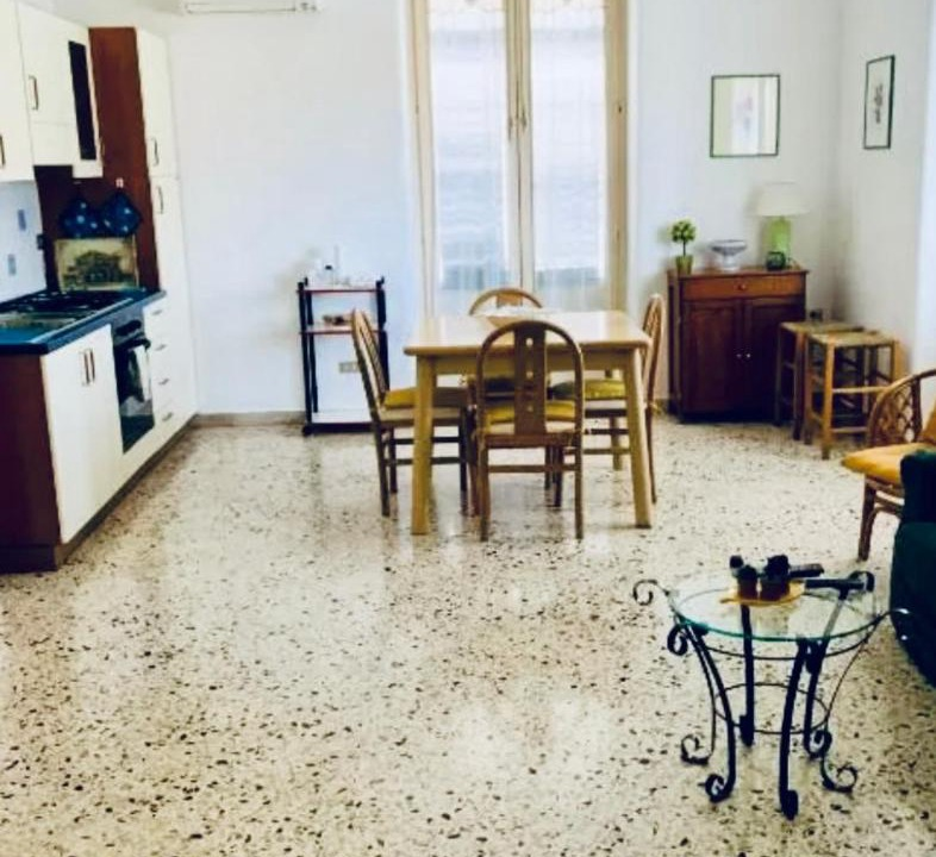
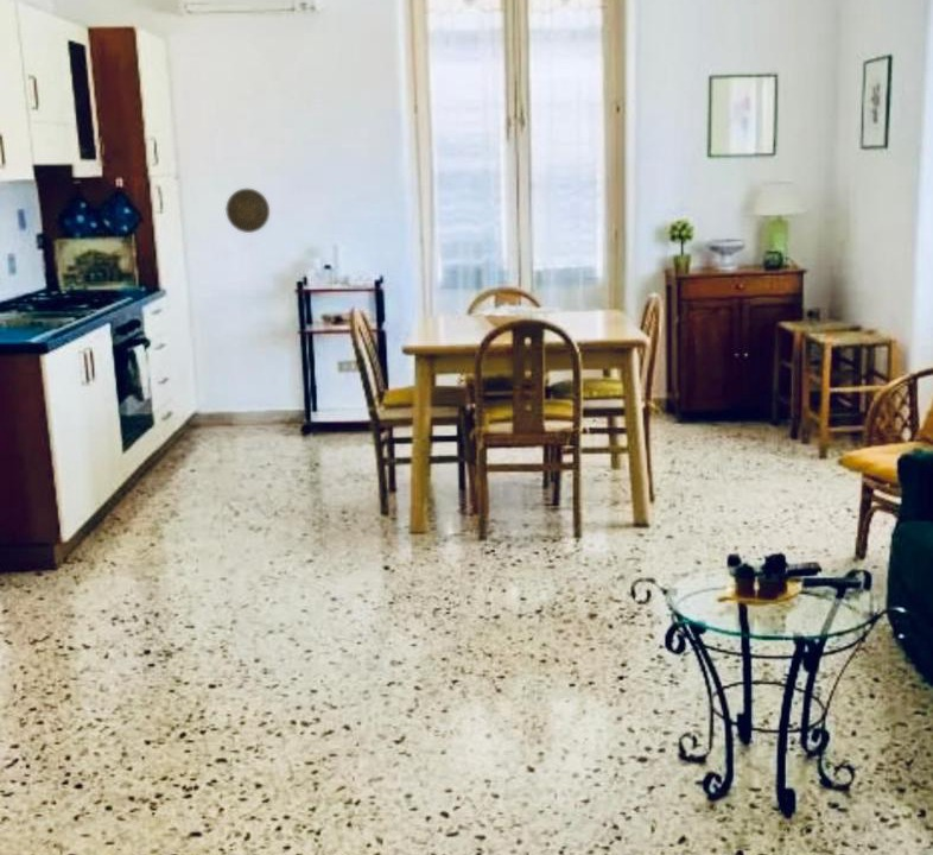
+ decorative plate (247, 210)
